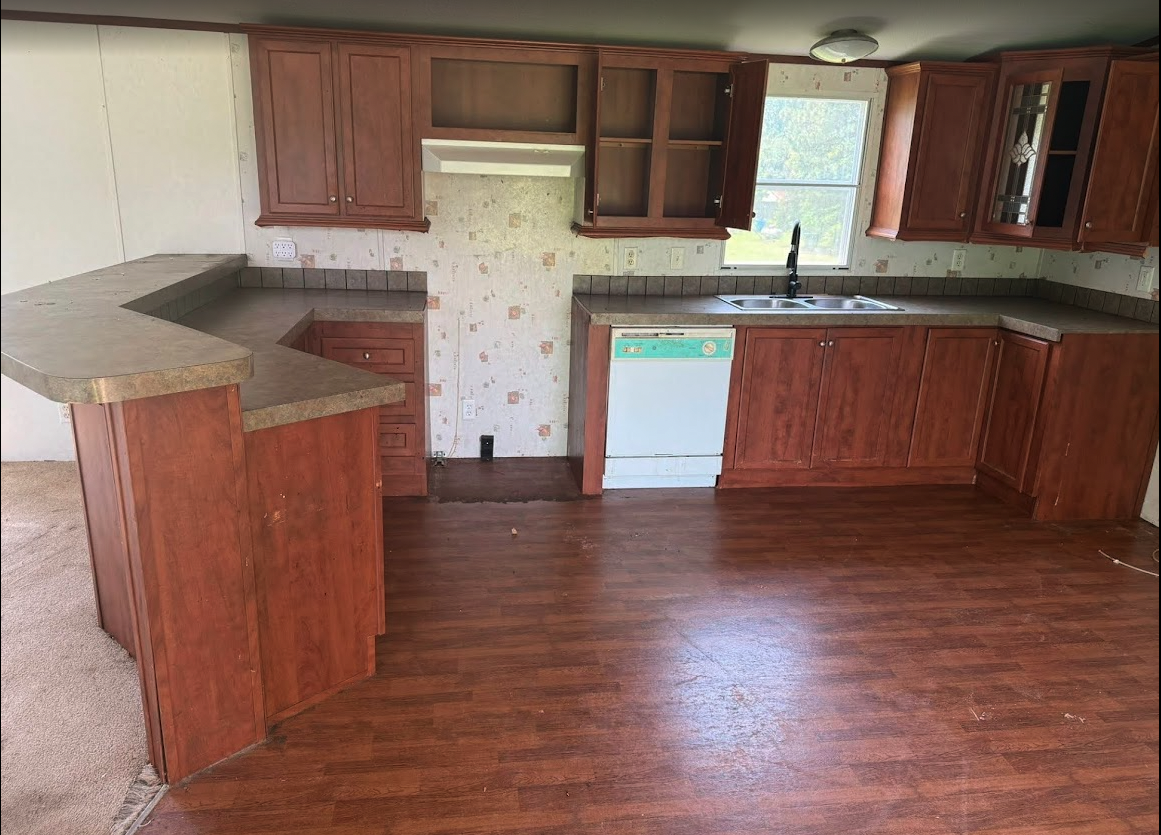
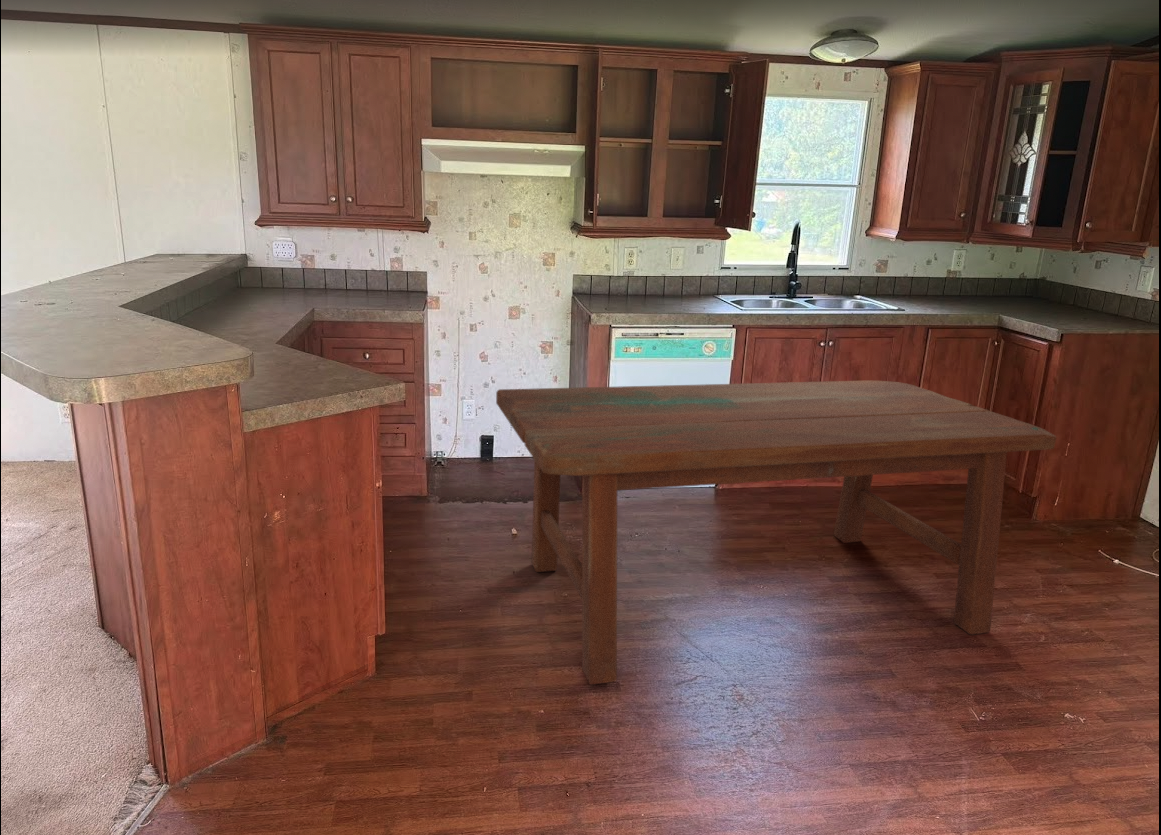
+ dining table (747, 482)
